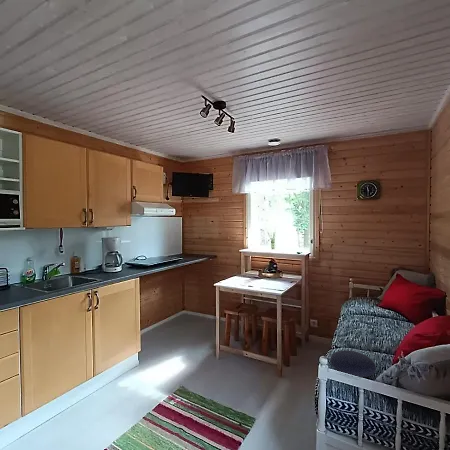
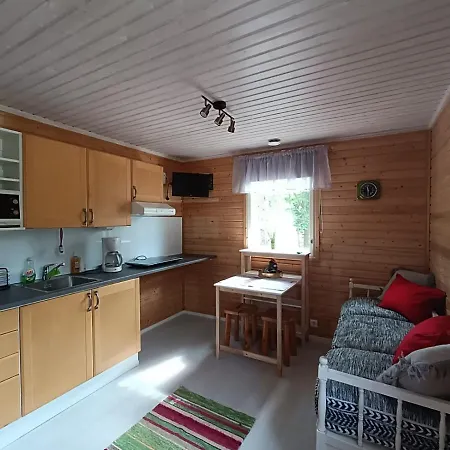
- cushion (352, 363)
